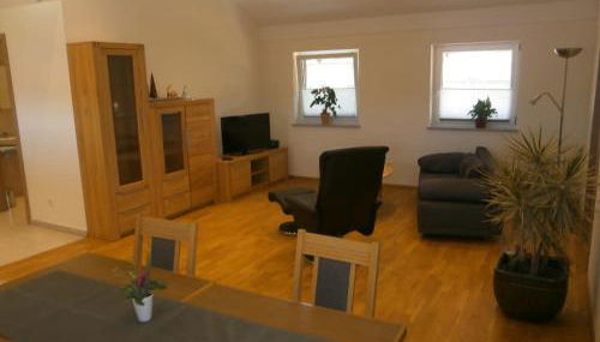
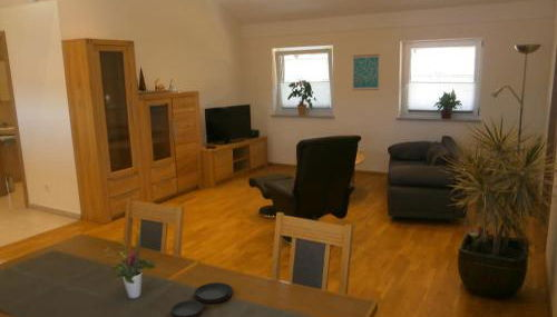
+ plate (204, 299)
+ wall art (365, 72)
